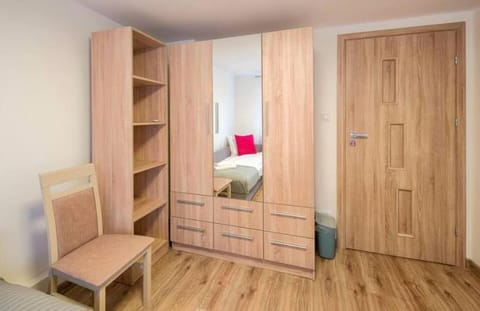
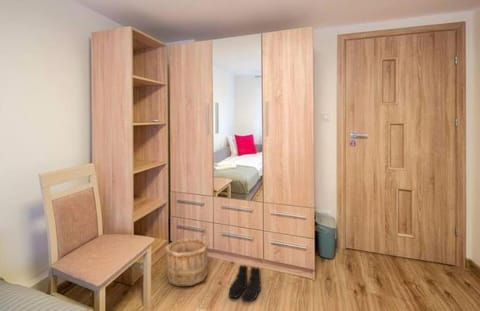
+ wooden bucket (187, 260)
+ boots (245, 280)
